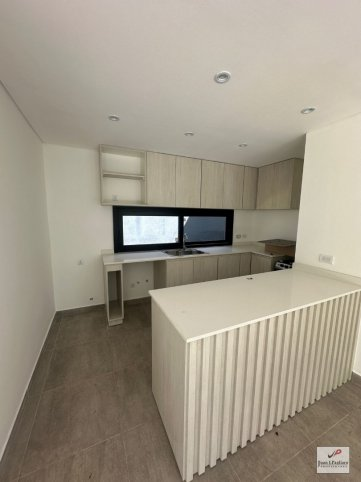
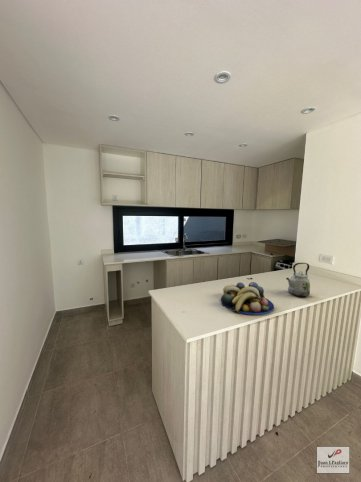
+ fruit bowl (247, 294)
+ kettle (297, 278)
